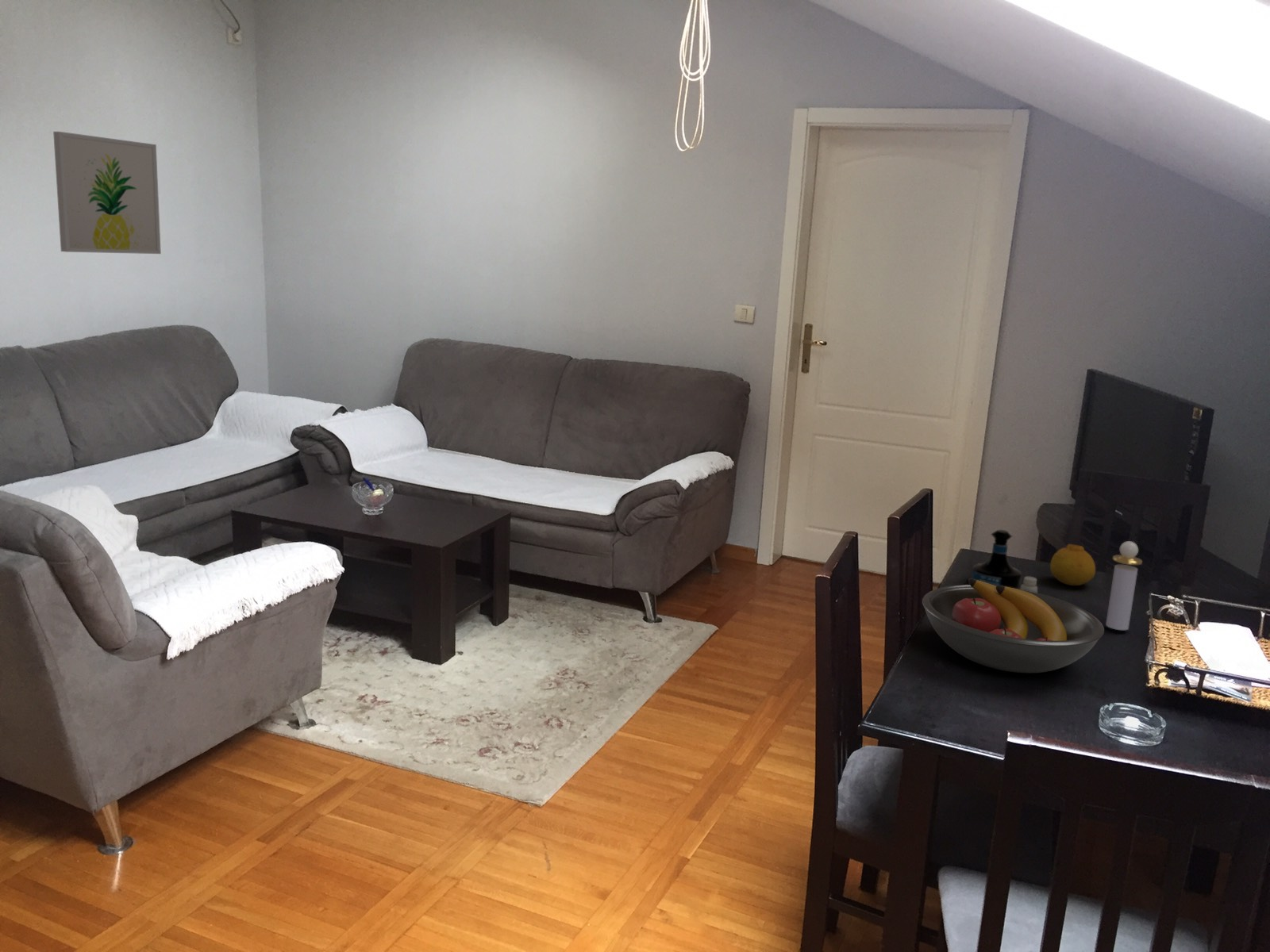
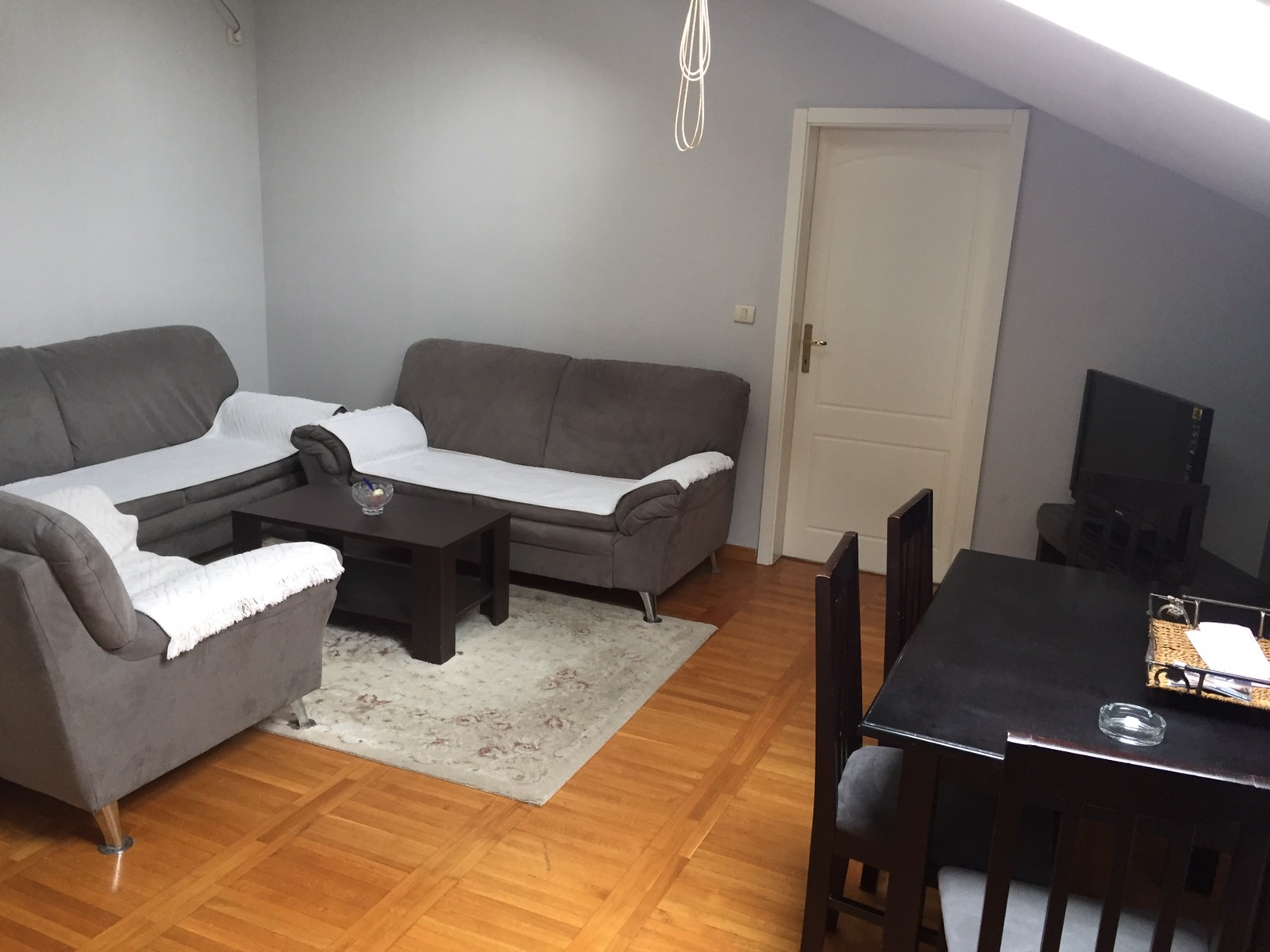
- wall art (110, 196)
- perfume bottle (1123, 585)
- saltshaker (1028, 590)
- fruit bowl (1008, 628)
- fruit (1073, 564)
- tequila bottle (999, 559)
